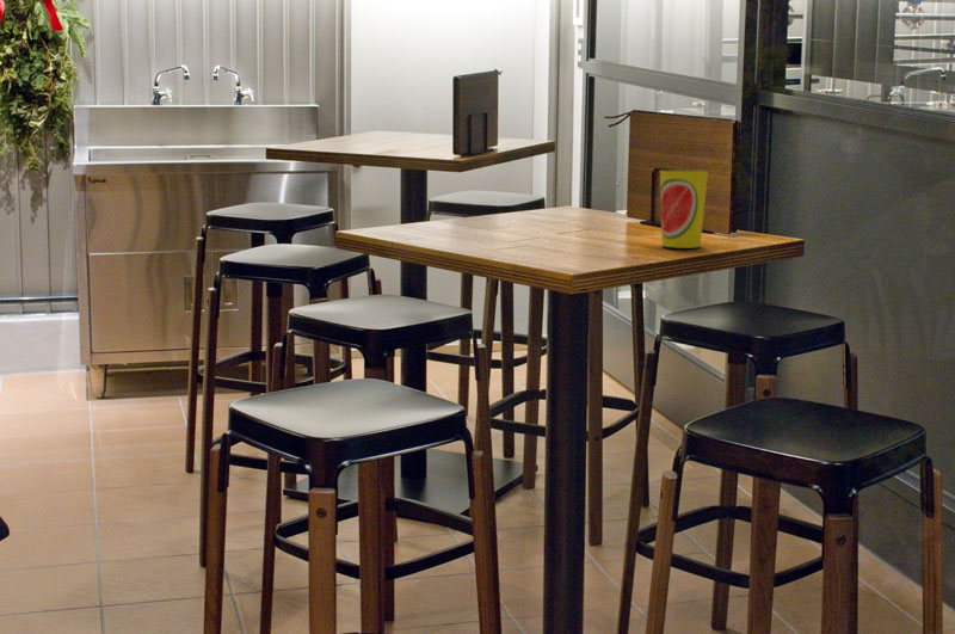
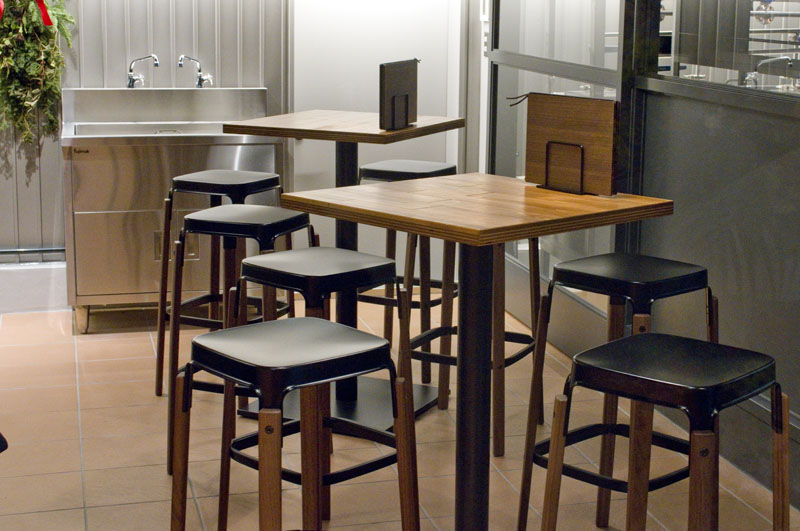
- cup (682, 208)
